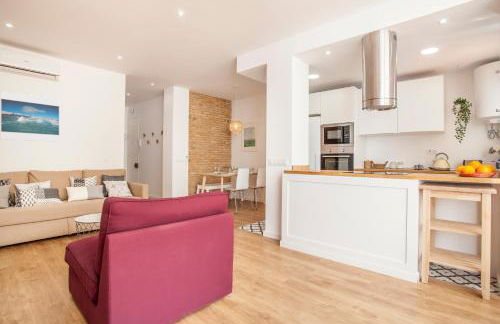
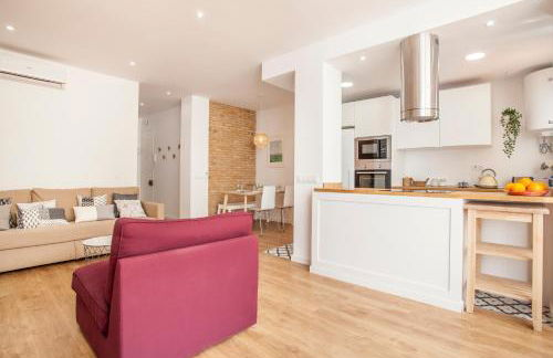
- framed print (31, 118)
